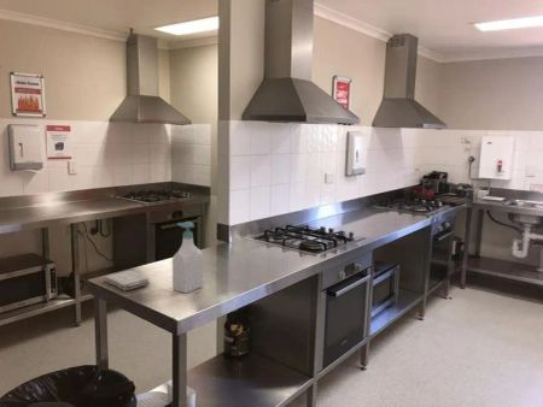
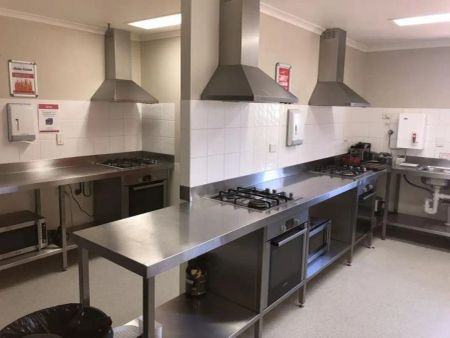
- washcloth (127, 279)
- soap bottle (186, 254)
